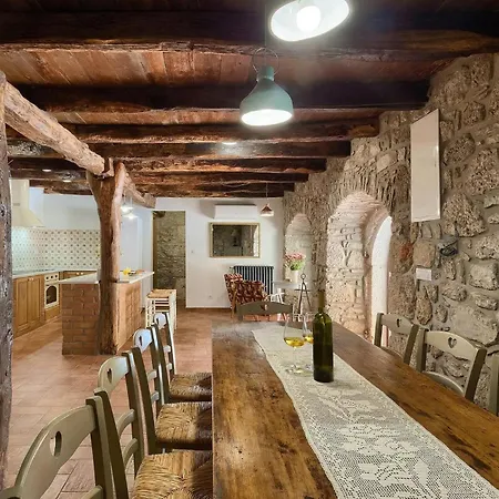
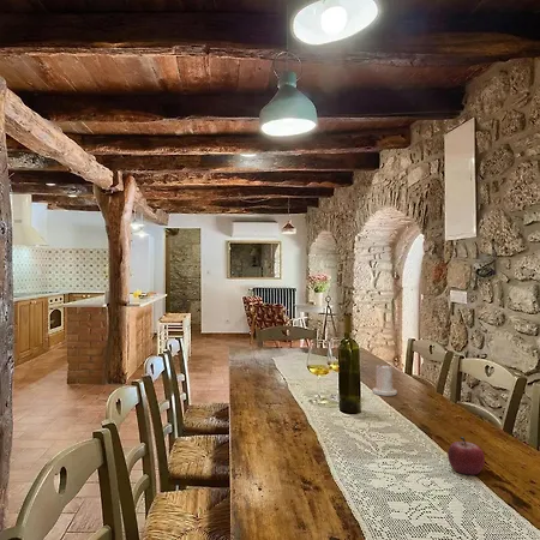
+ candle (384, 377)
+ fruit (466, 454)
